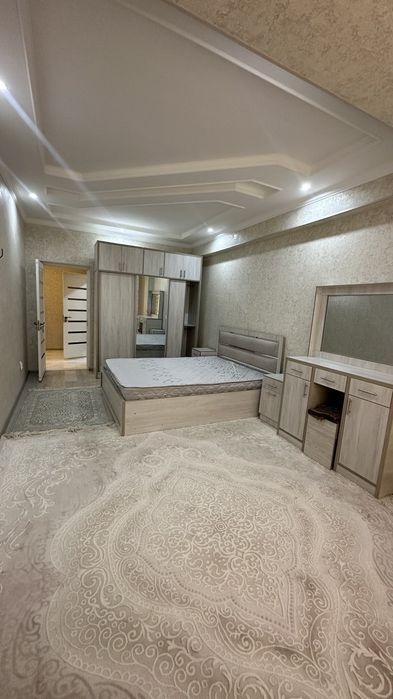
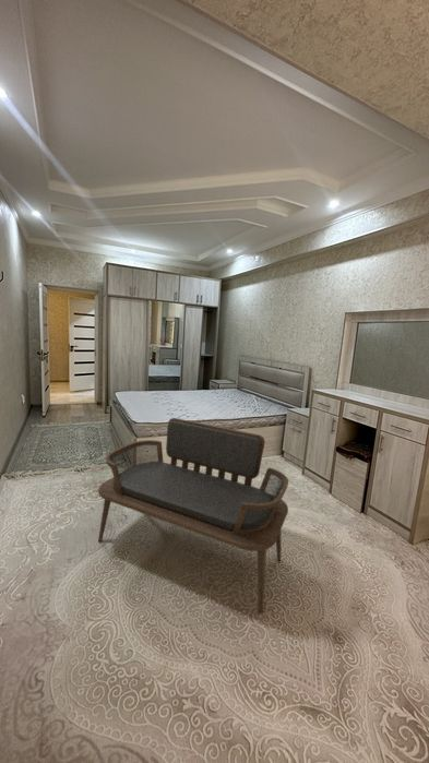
+ bench (191, 494)
